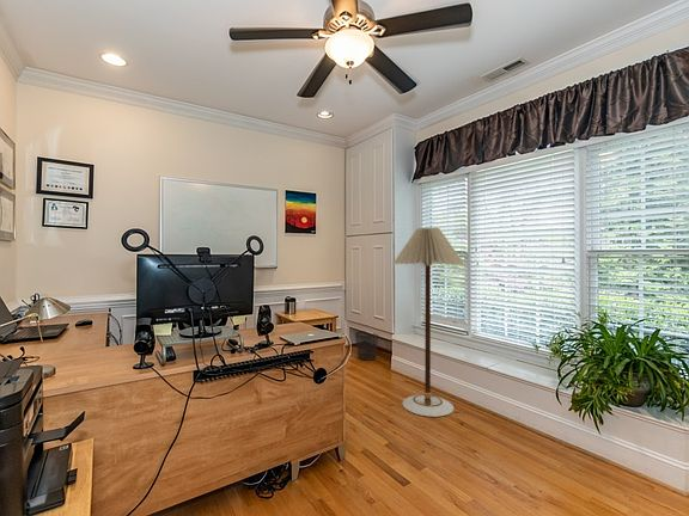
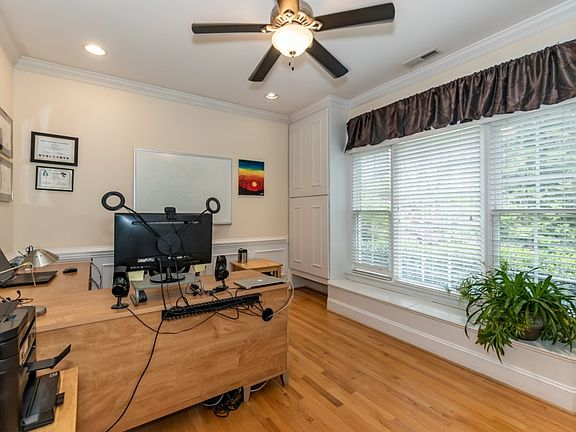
- floor lamp (427, 317)
- wastebasket (366, 345)
